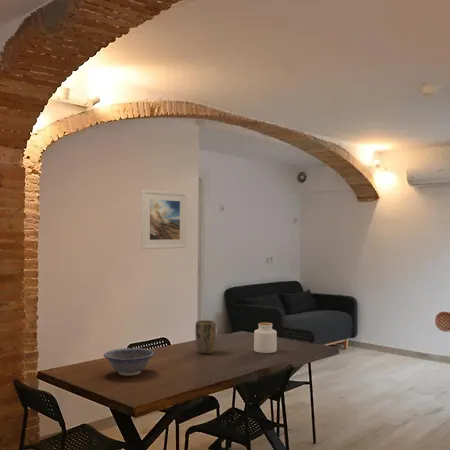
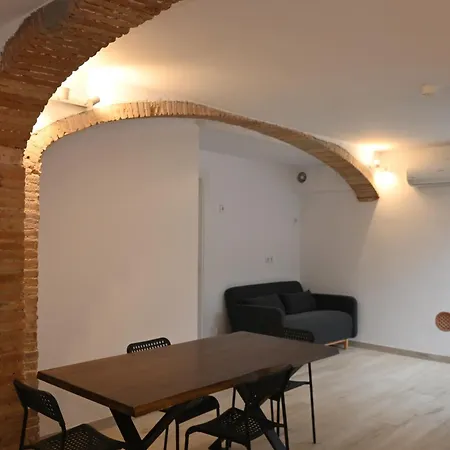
- decorative bowl (129, 363)
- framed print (164, 219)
- plant pot (205, 336)
- jar (264, 337)
